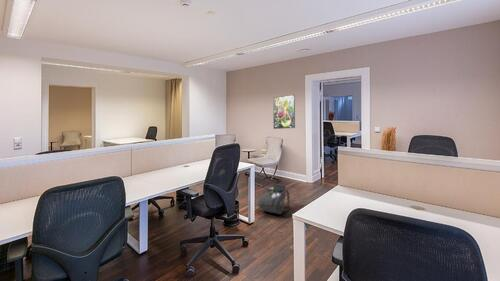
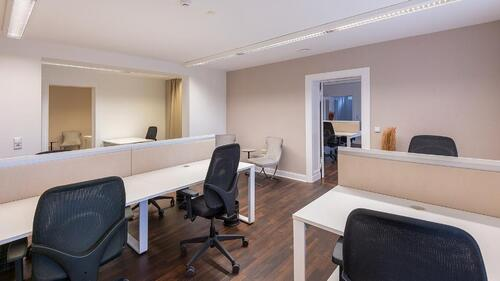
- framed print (283, 112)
- backpack (275, 198)
